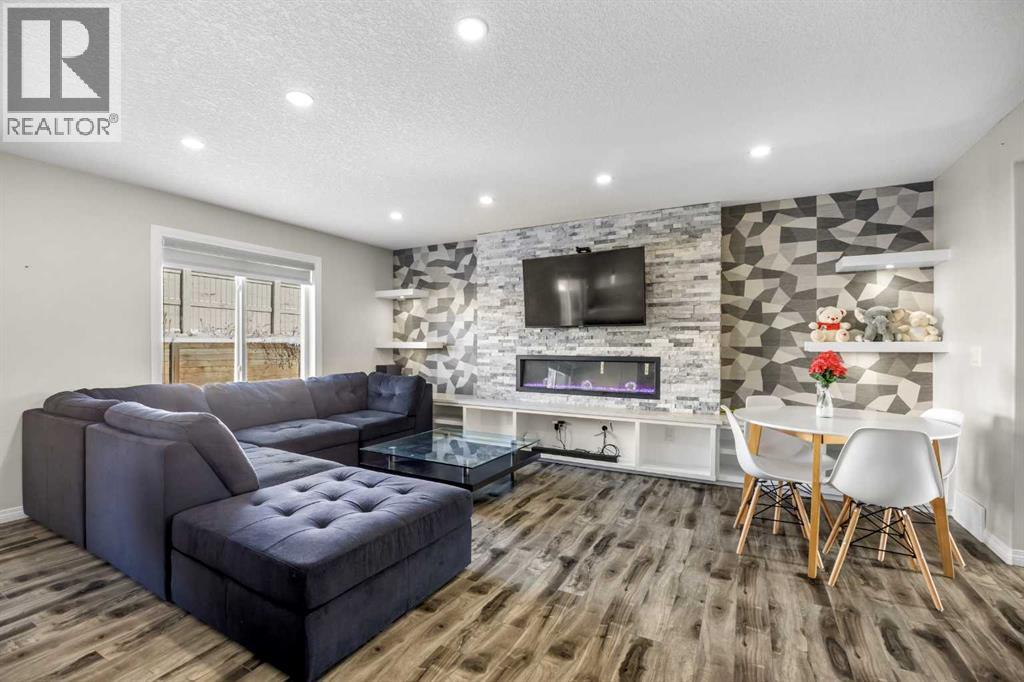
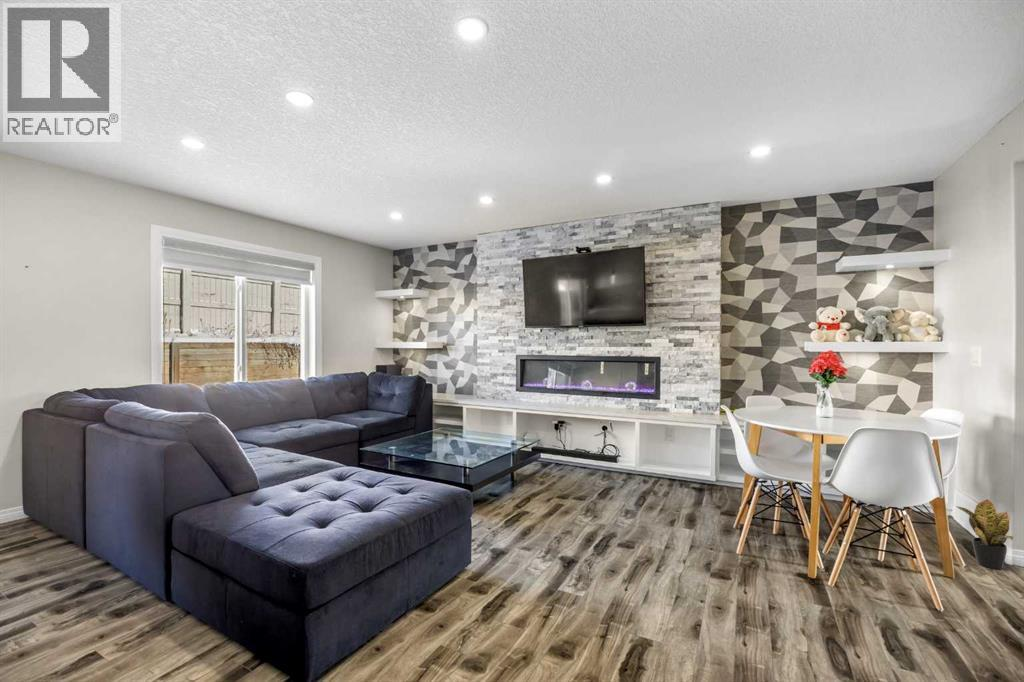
+ potted plant (988, 532)
